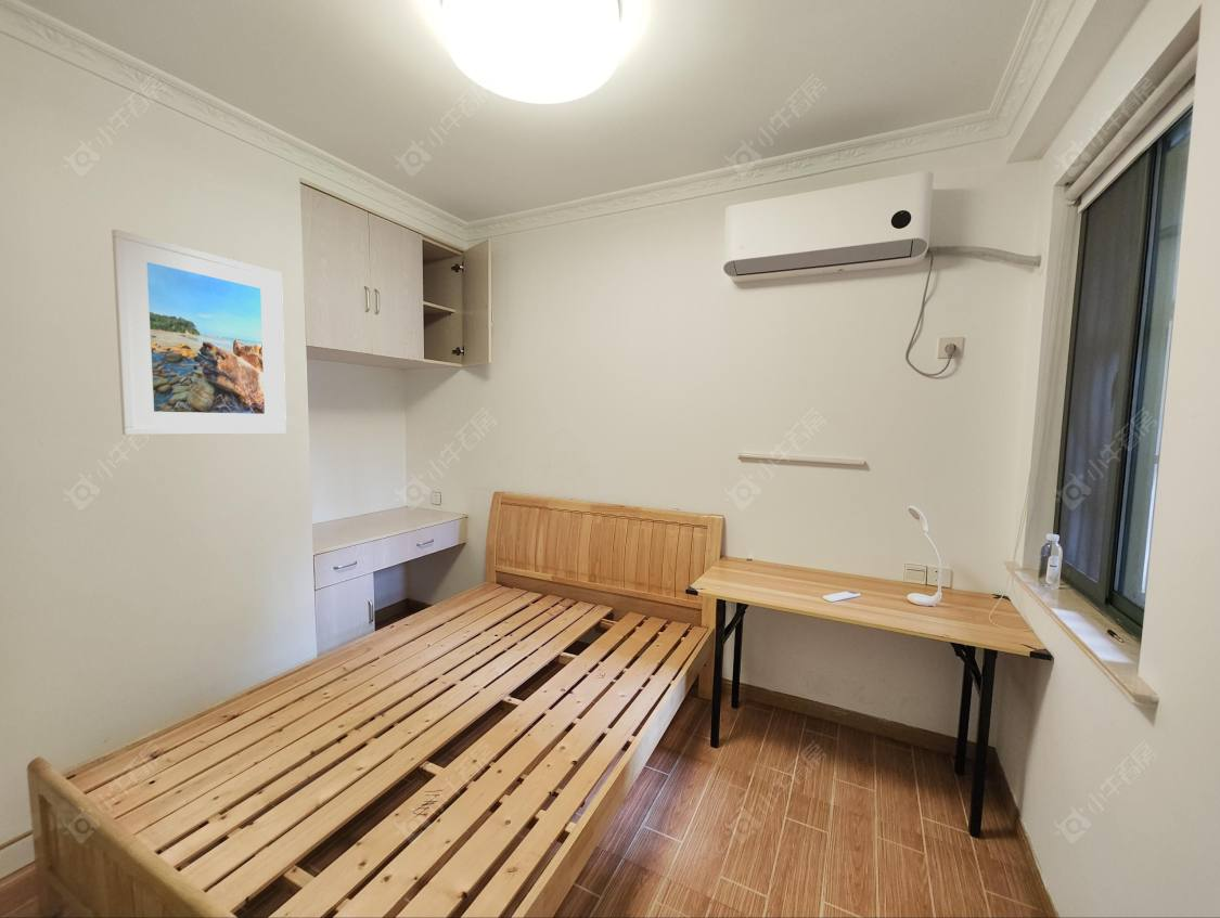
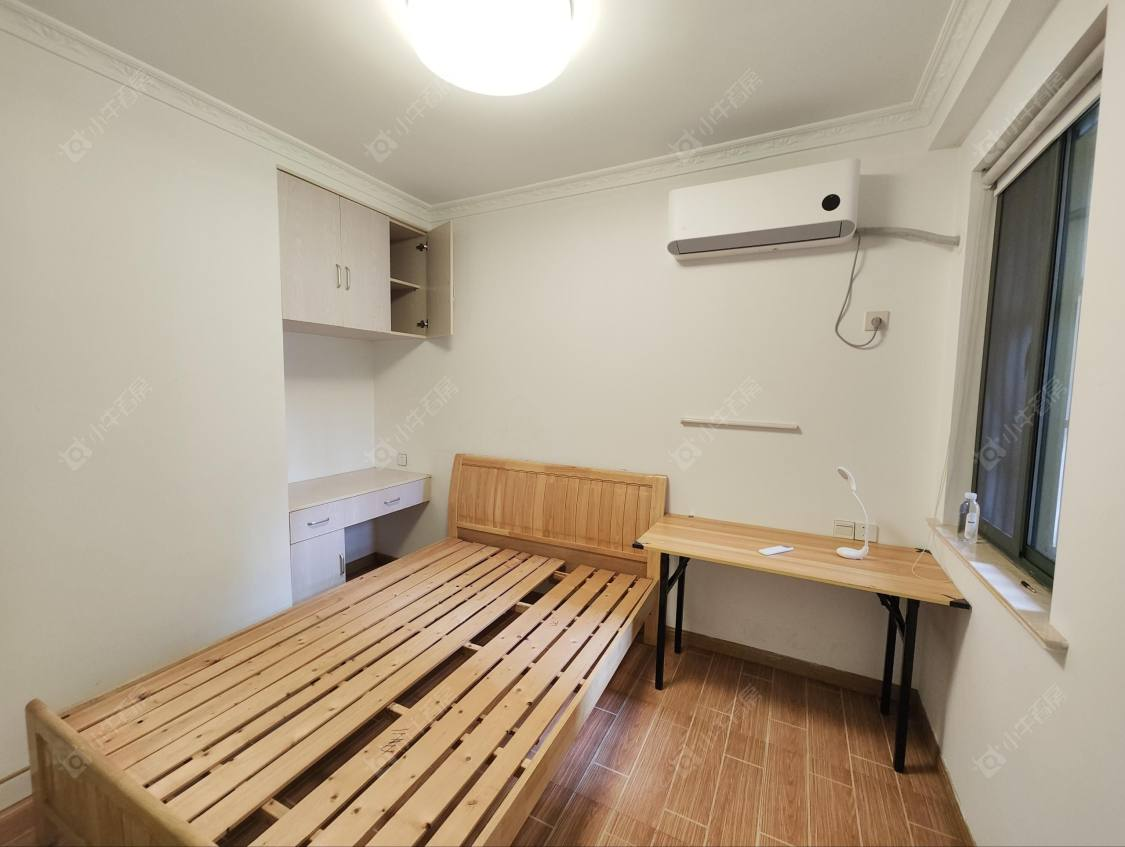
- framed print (210, 345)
